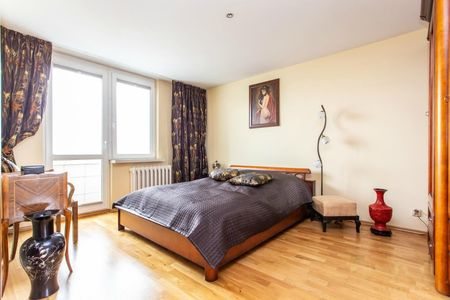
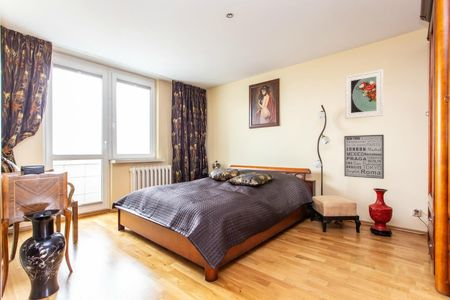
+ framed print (363, 95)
+ wall art (363, 156)
